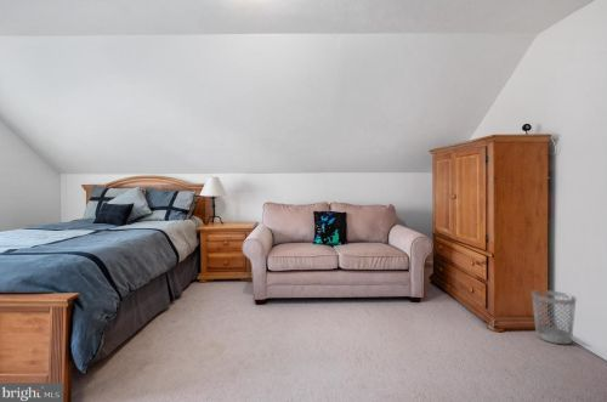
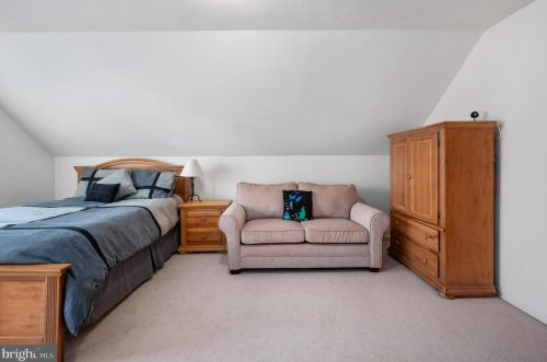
- wastebasket (552, 317)
